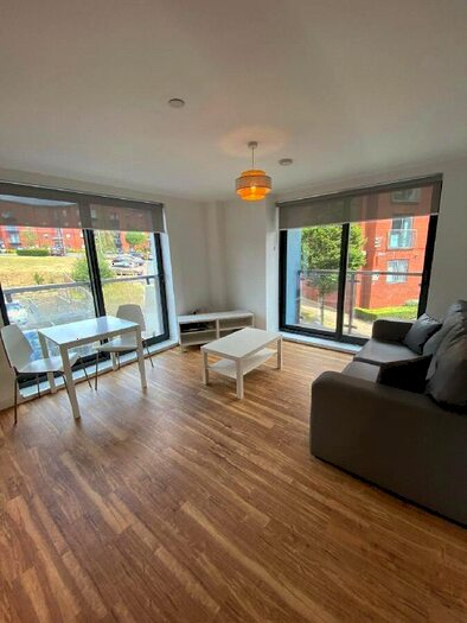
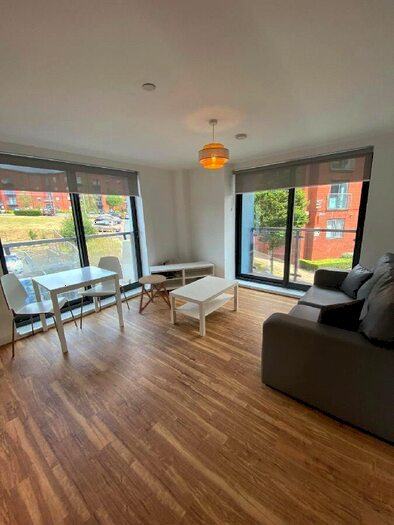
+ stool (152, 292)
